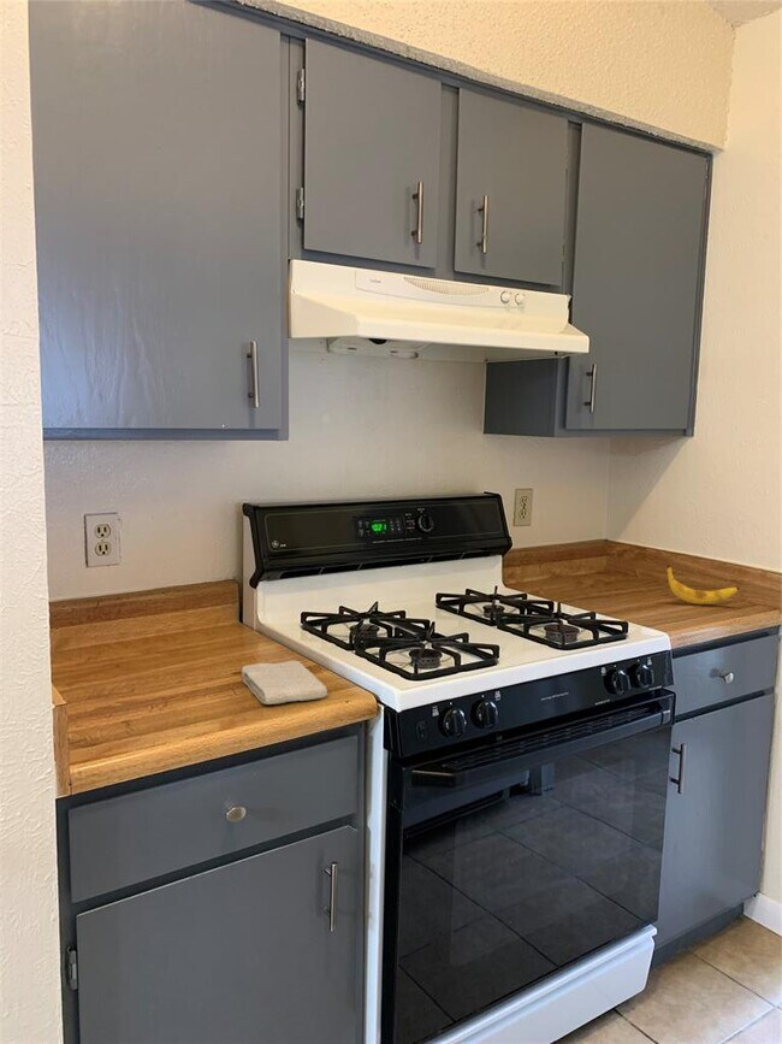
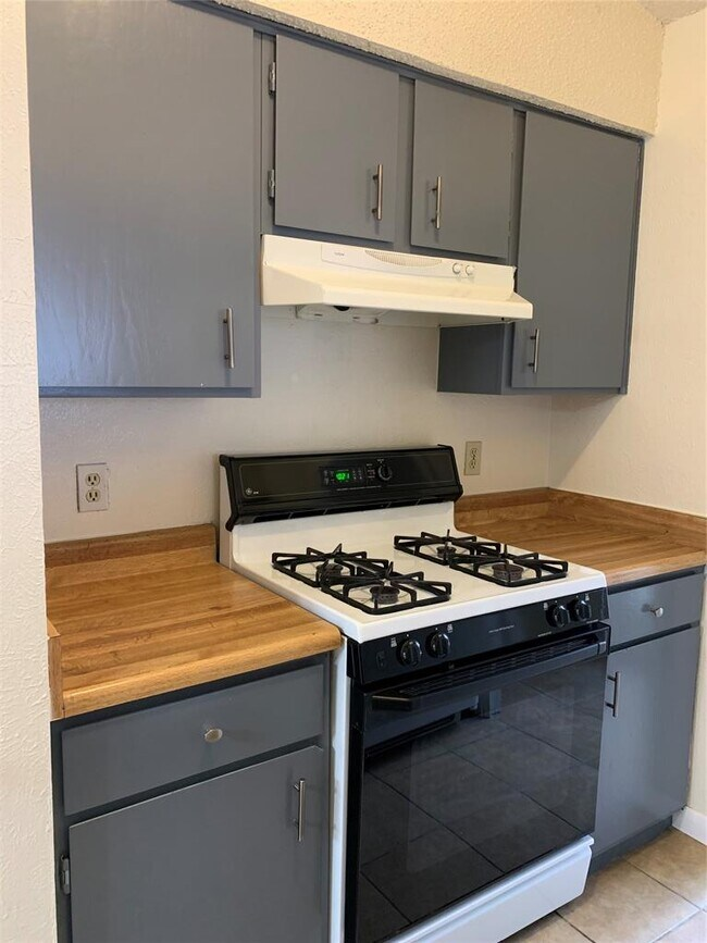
- washcloth (282, 680)
- banana (701, 591)
